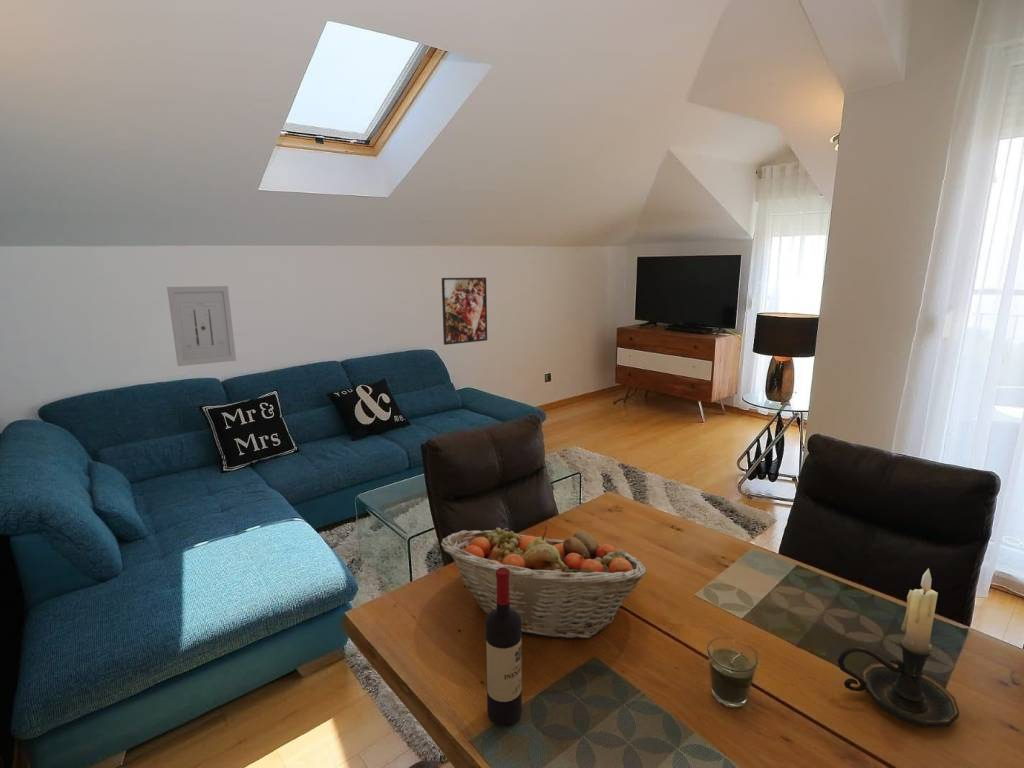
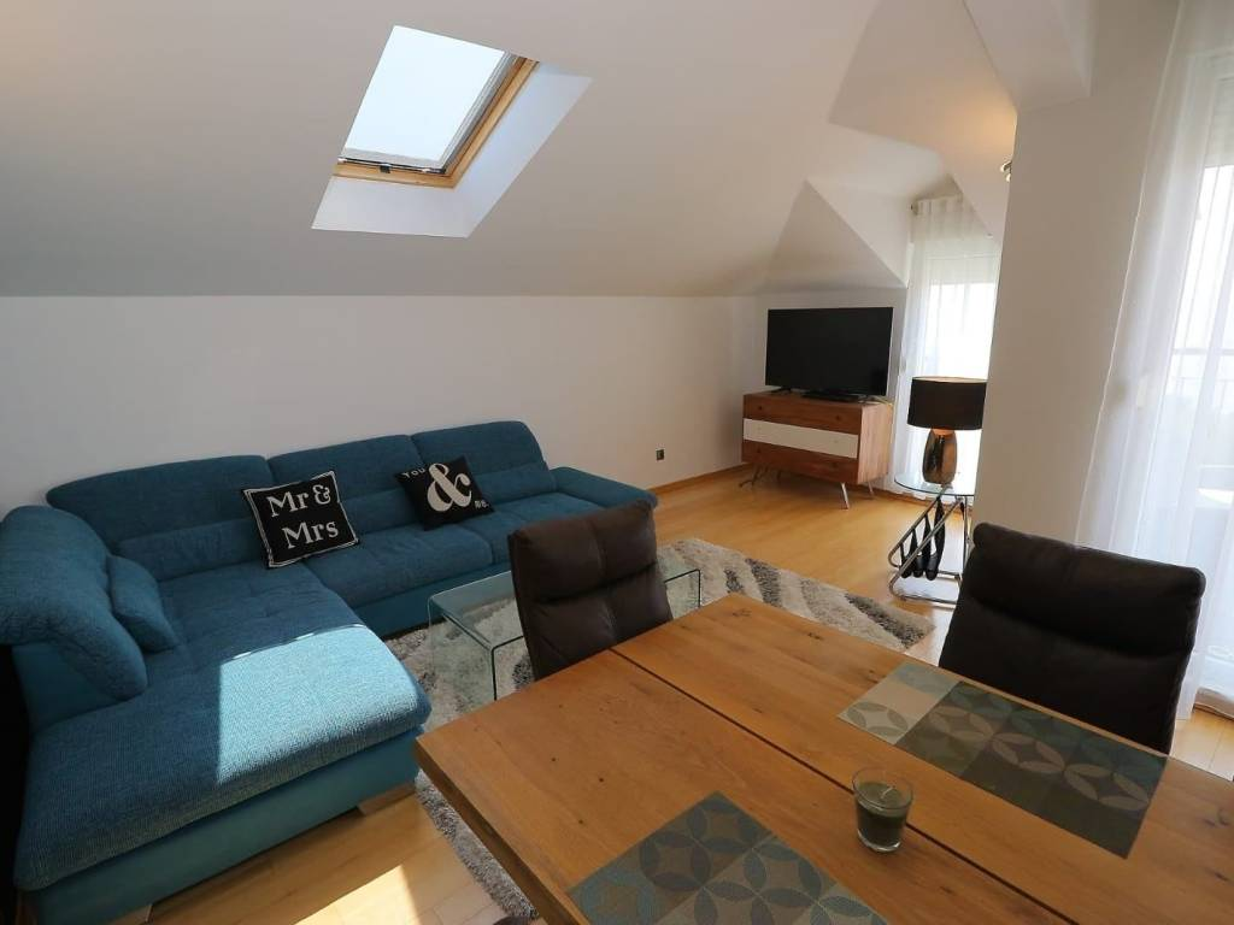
- fruit basket (540, 567)
- candle holder (904, 632)
- wine bottle (503, 644)
- wall art (203, 325)
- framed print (465, 310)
